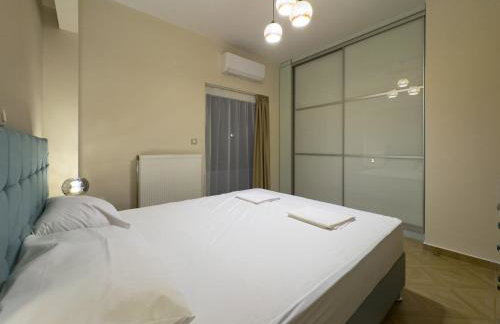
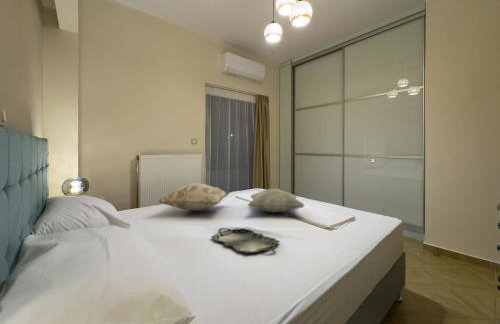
+ decorative pillow (274, 200)
+ serving tray (244, 239)
+ decorative pillow (197, 196)
